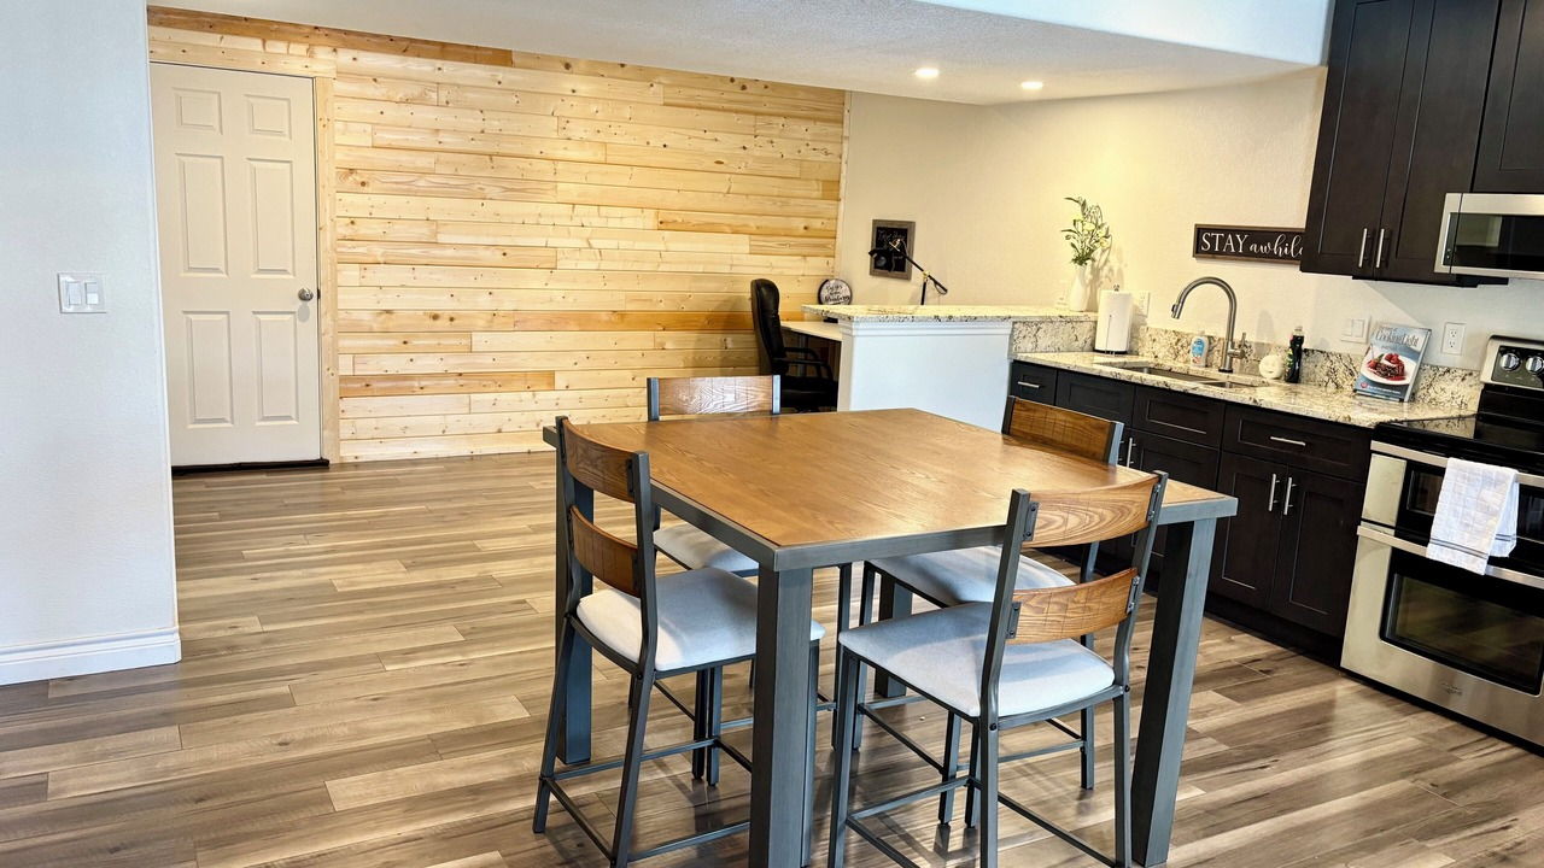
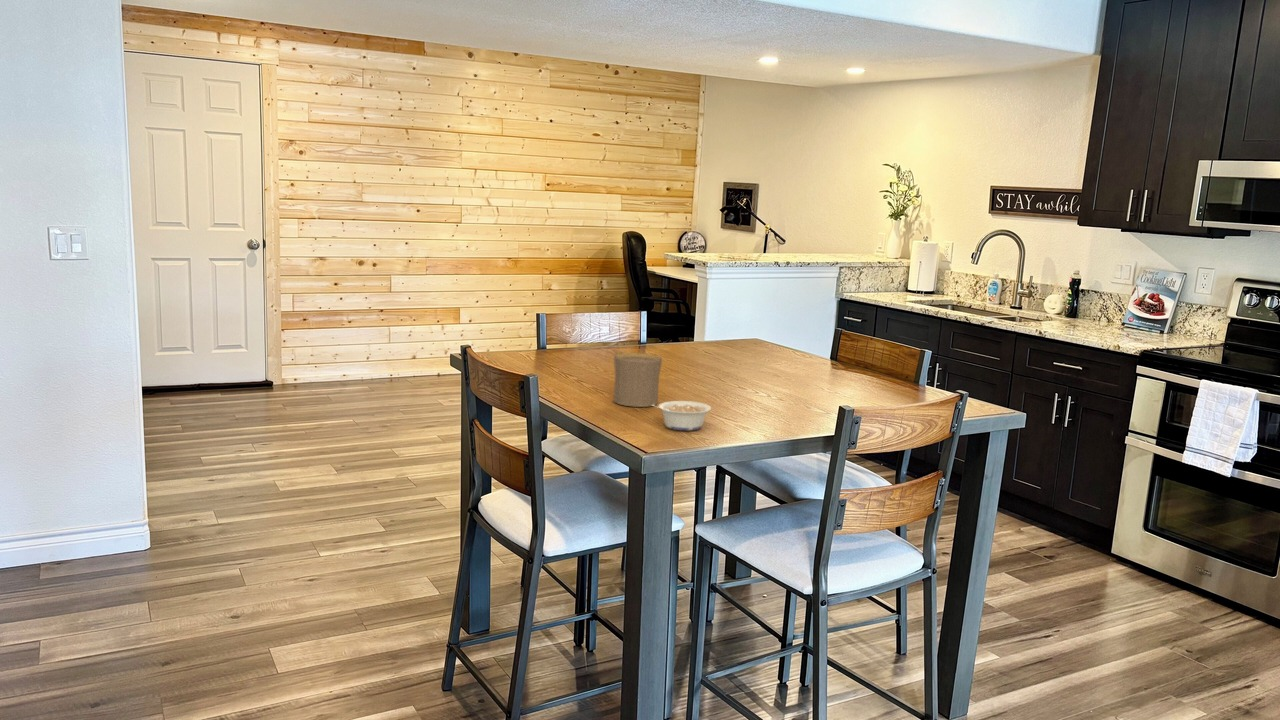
+ cup (636, 379)
+ legume (683, 414)
